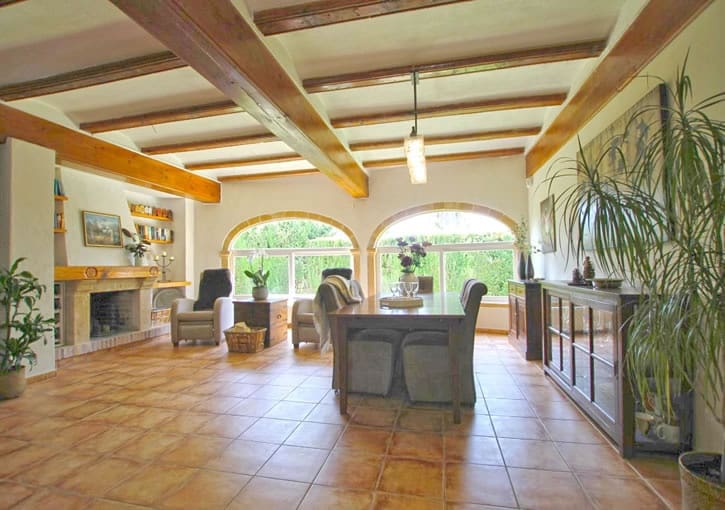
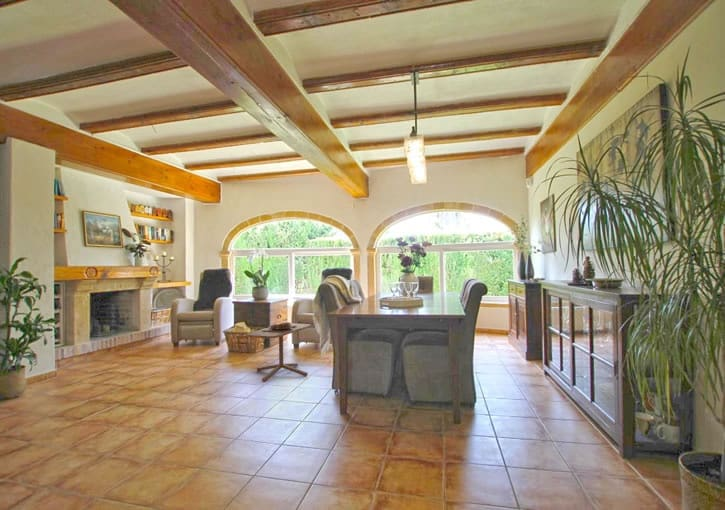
+ side table (281, 347)
